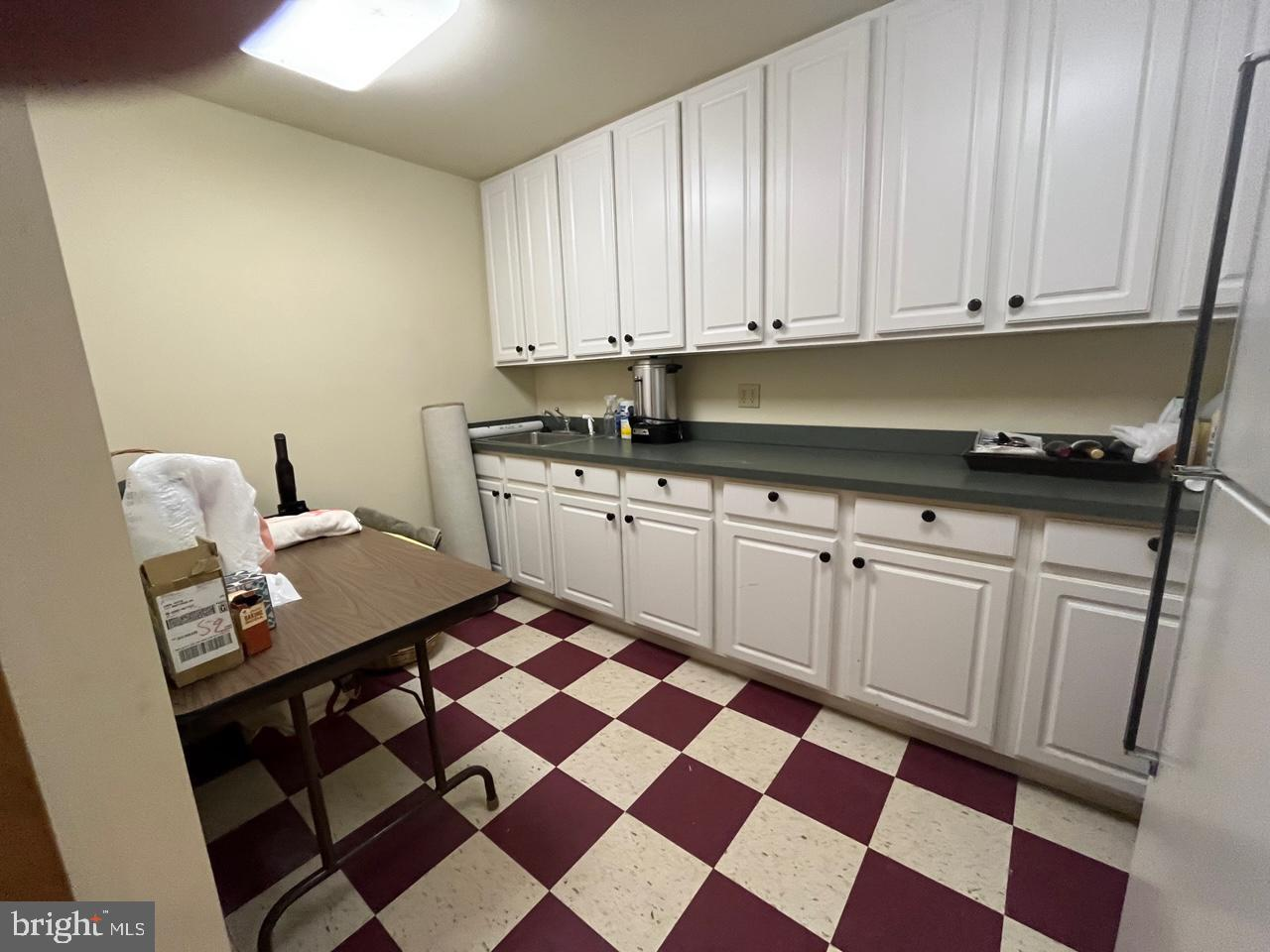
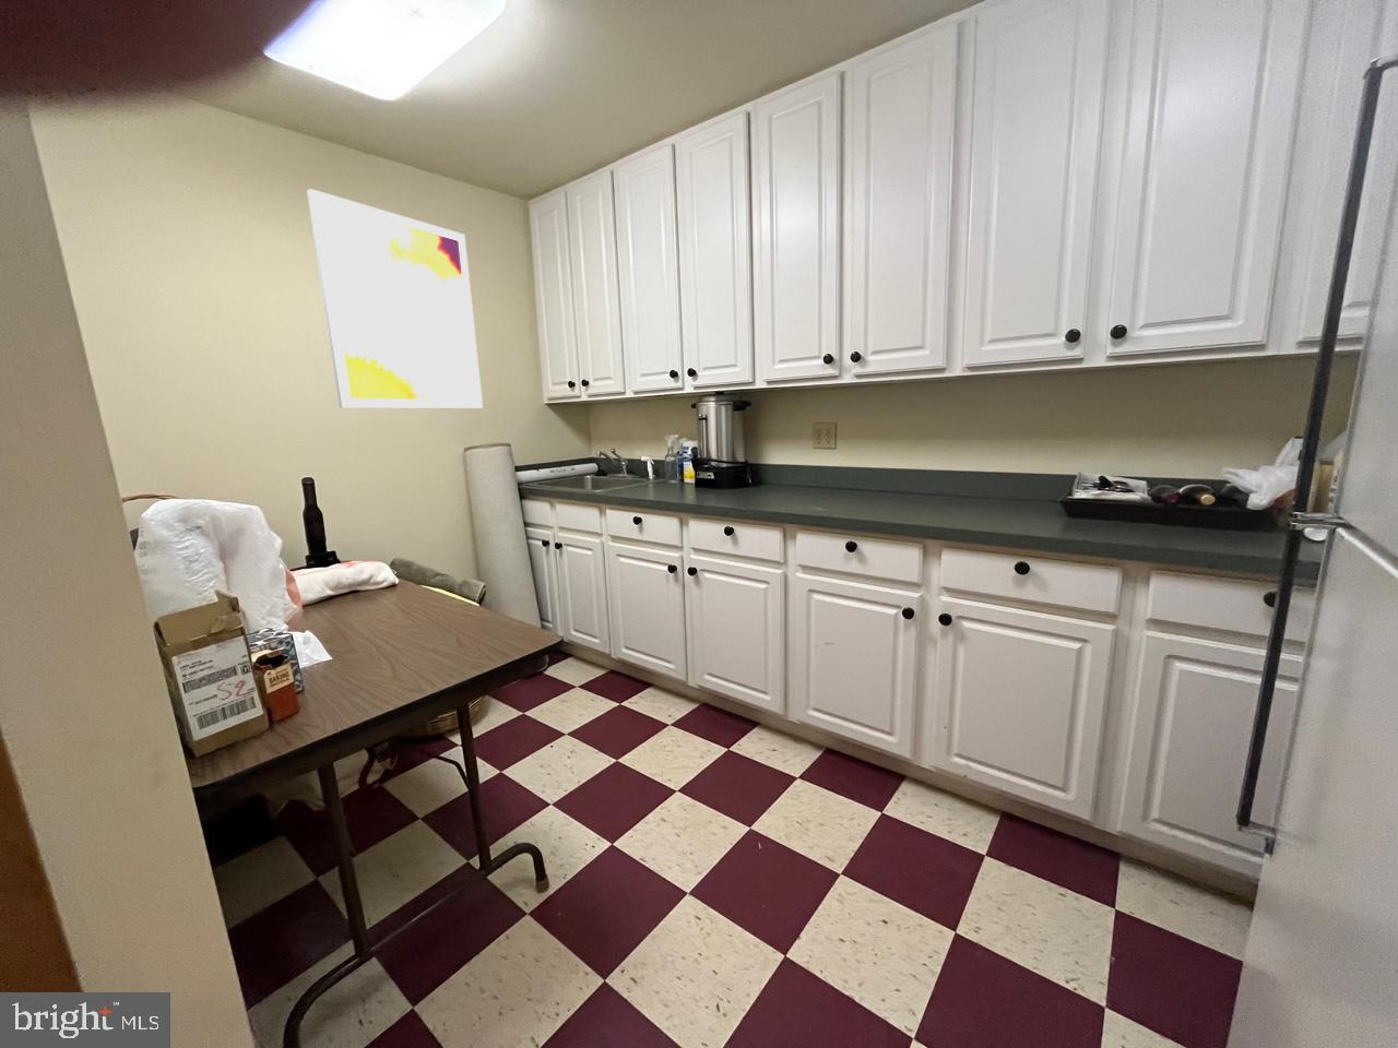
+ wall art (406, 314)
